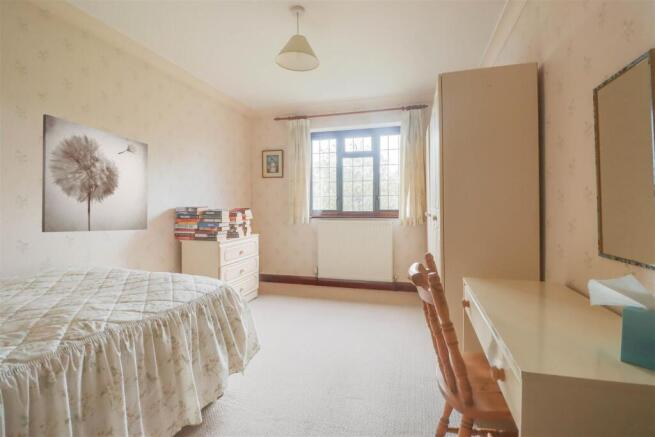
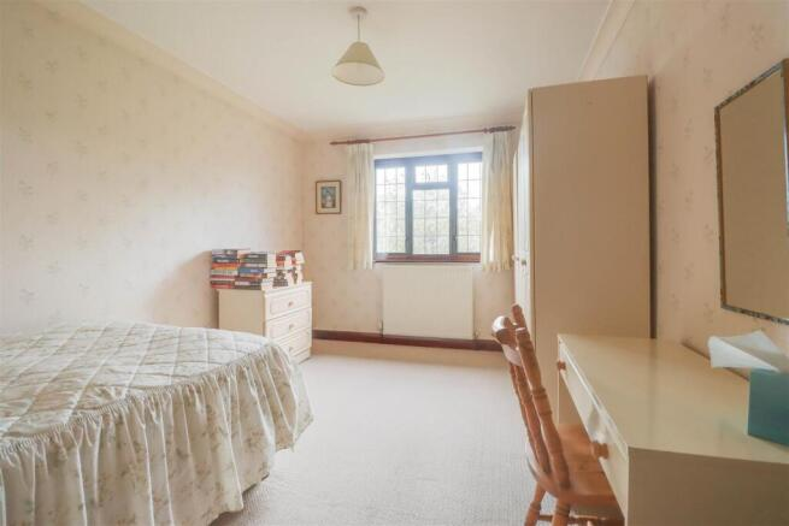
- wall art (103, 181)
